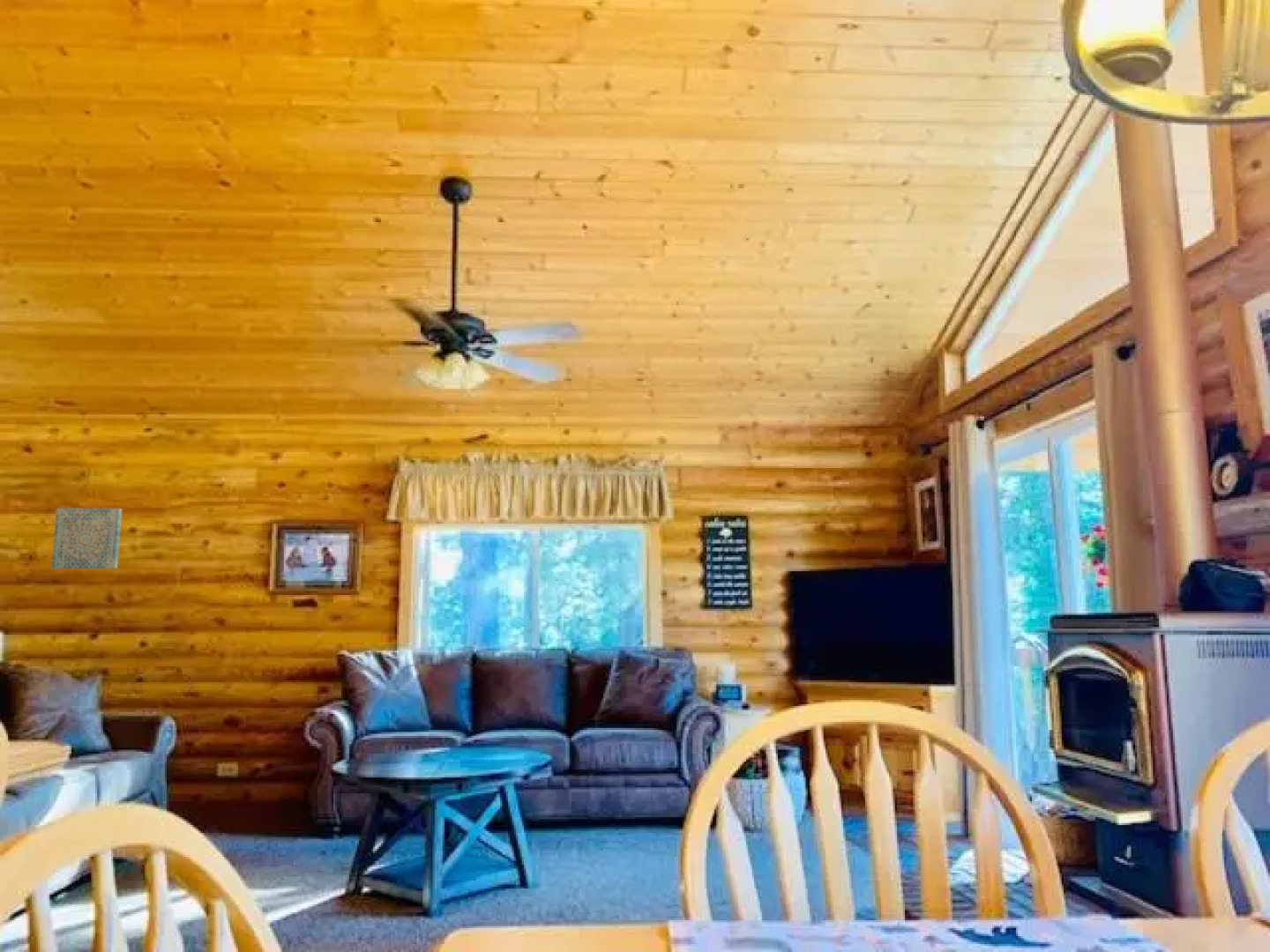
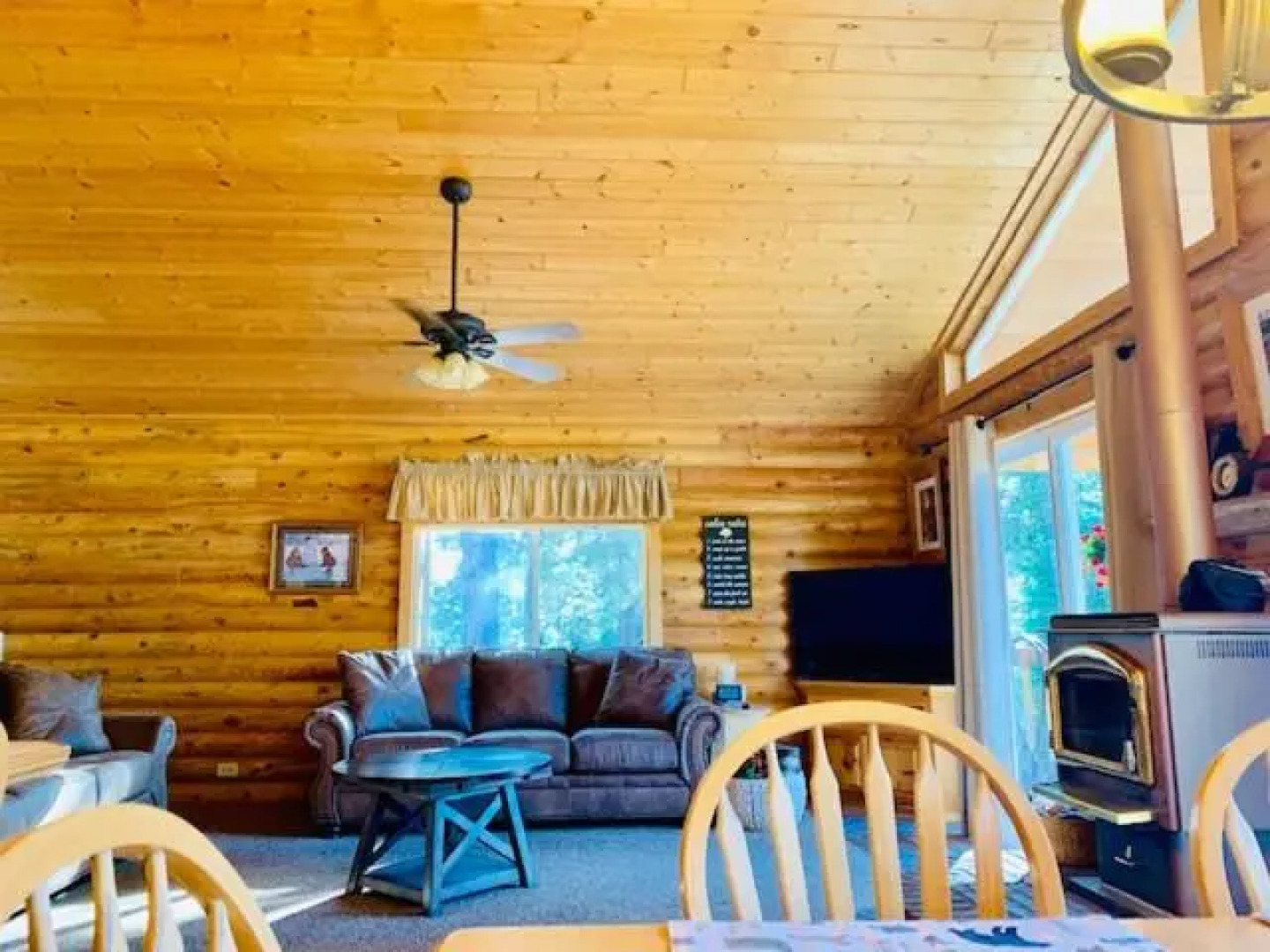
- wall art (86, 538)
